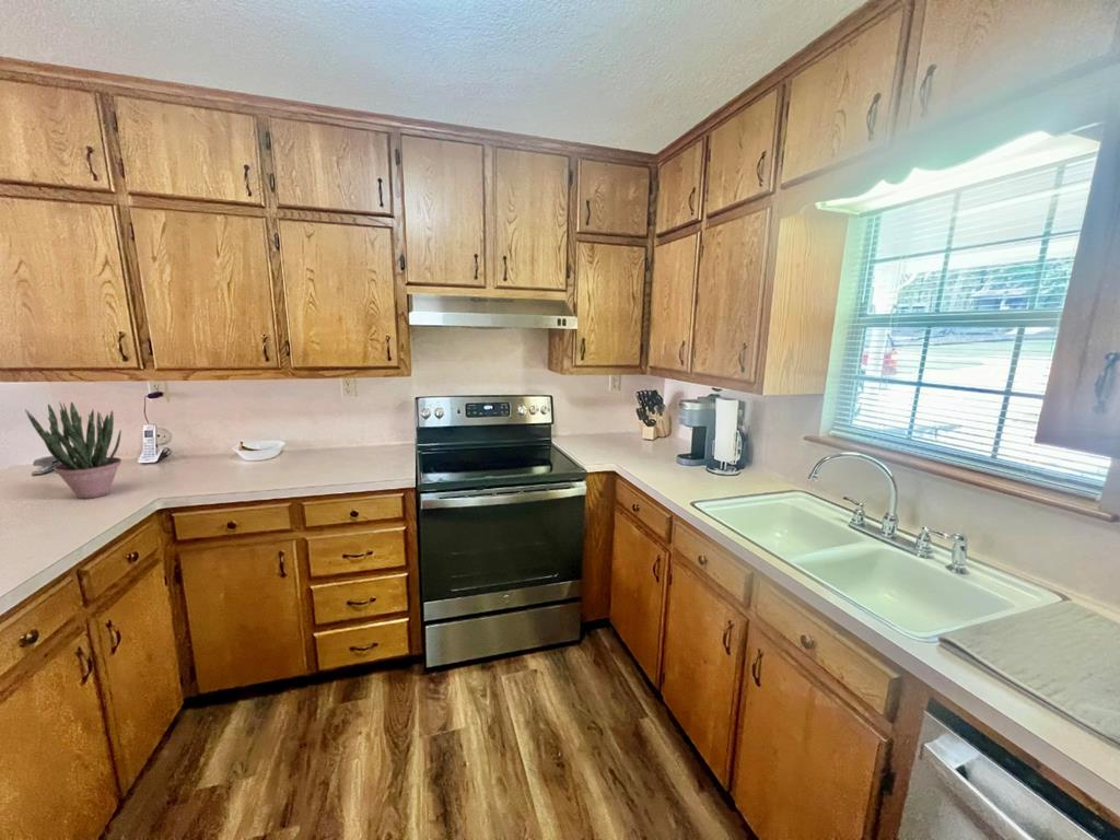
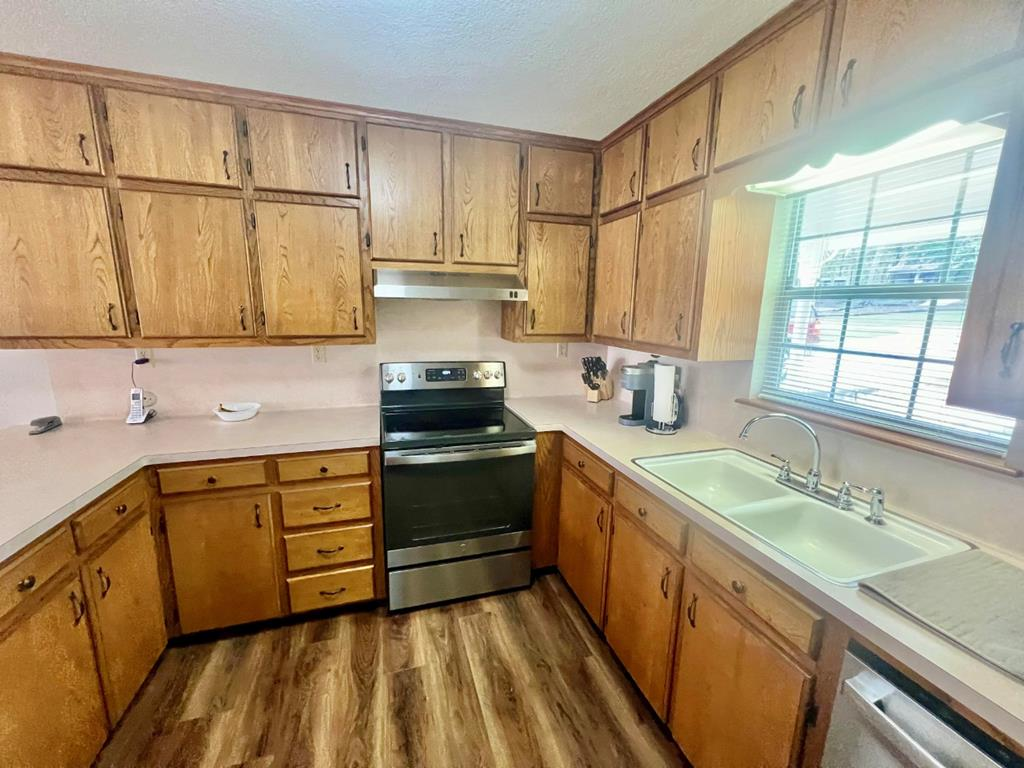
- potted plant (80, 450)
